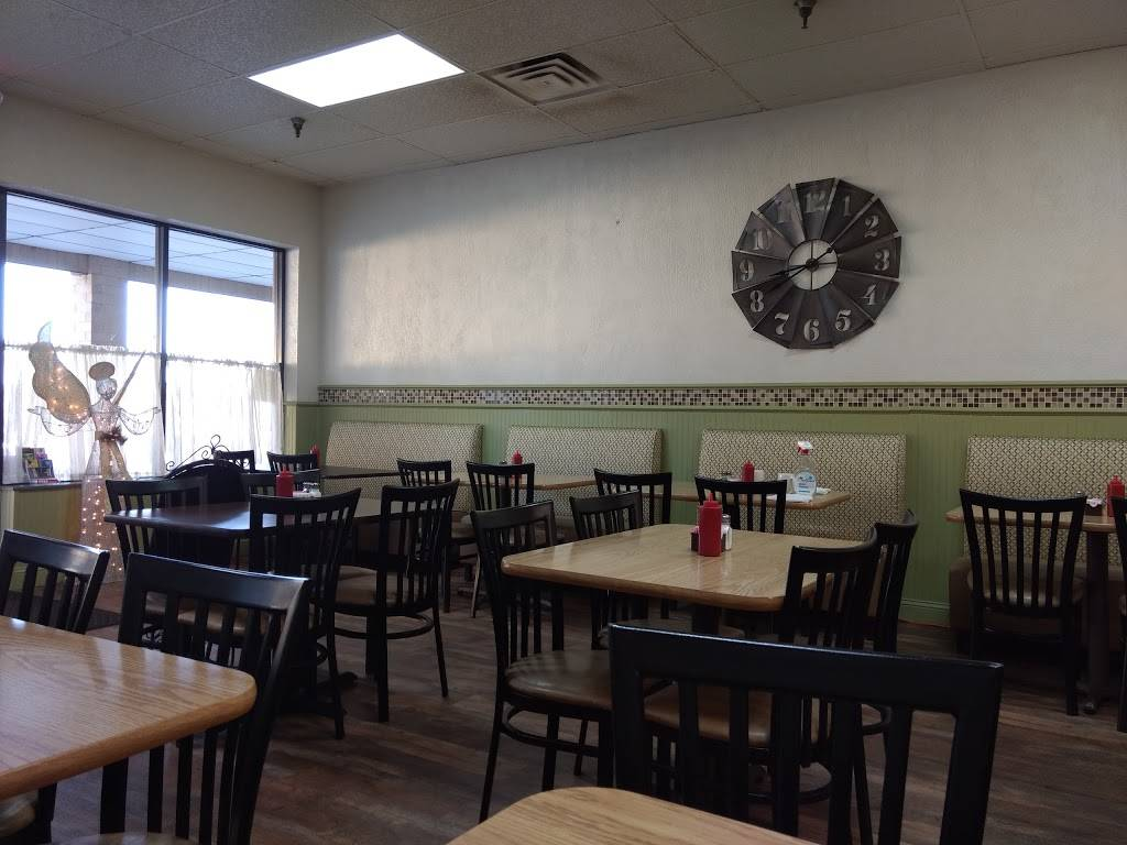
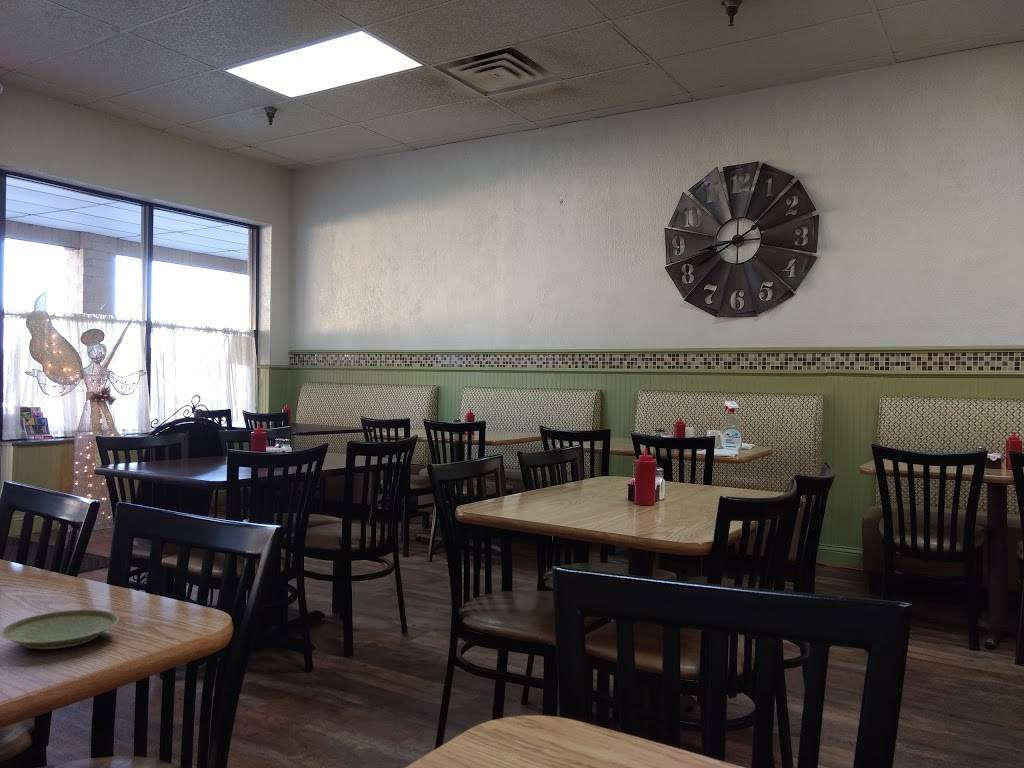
+ plate (61, 631)
